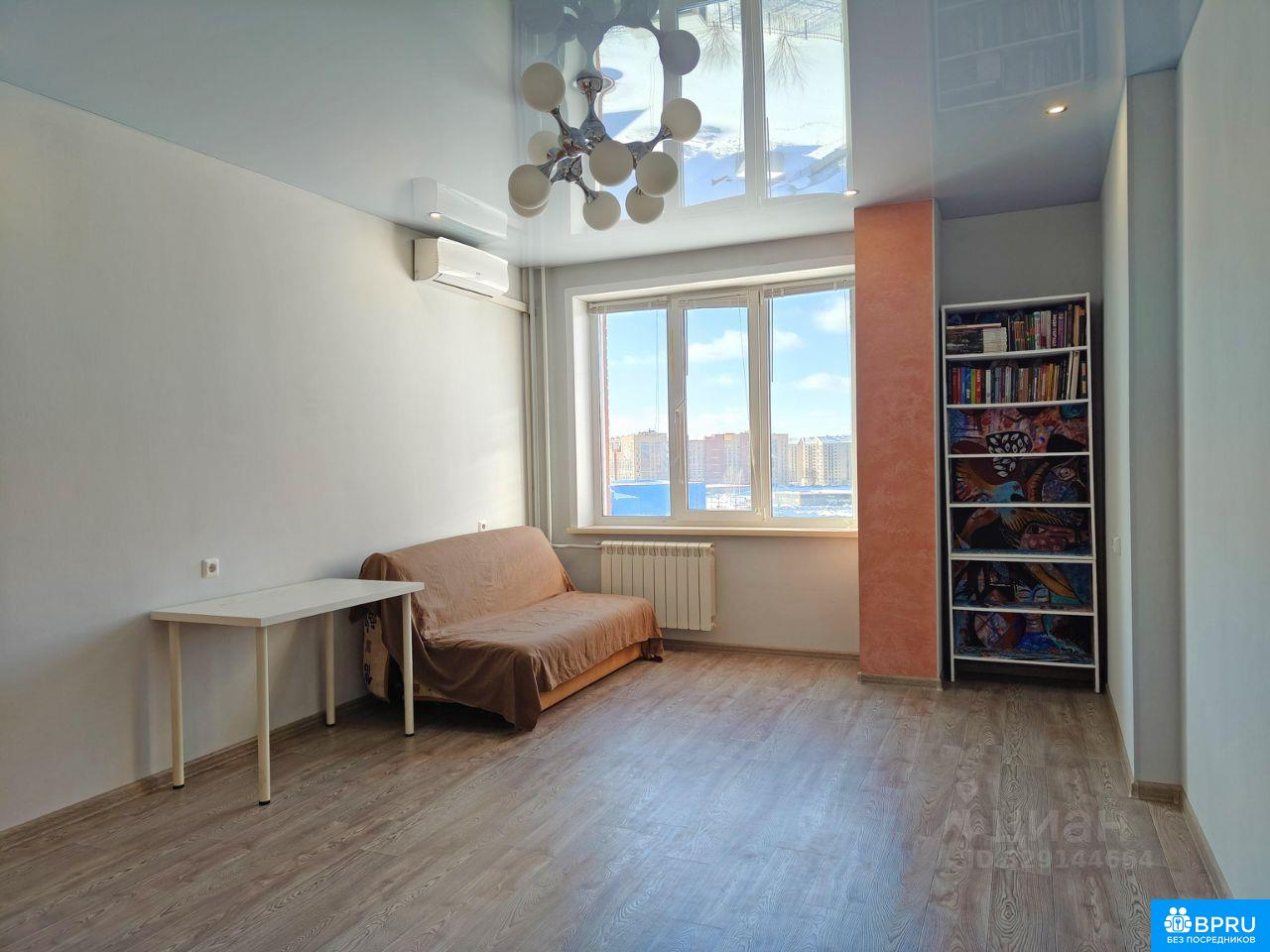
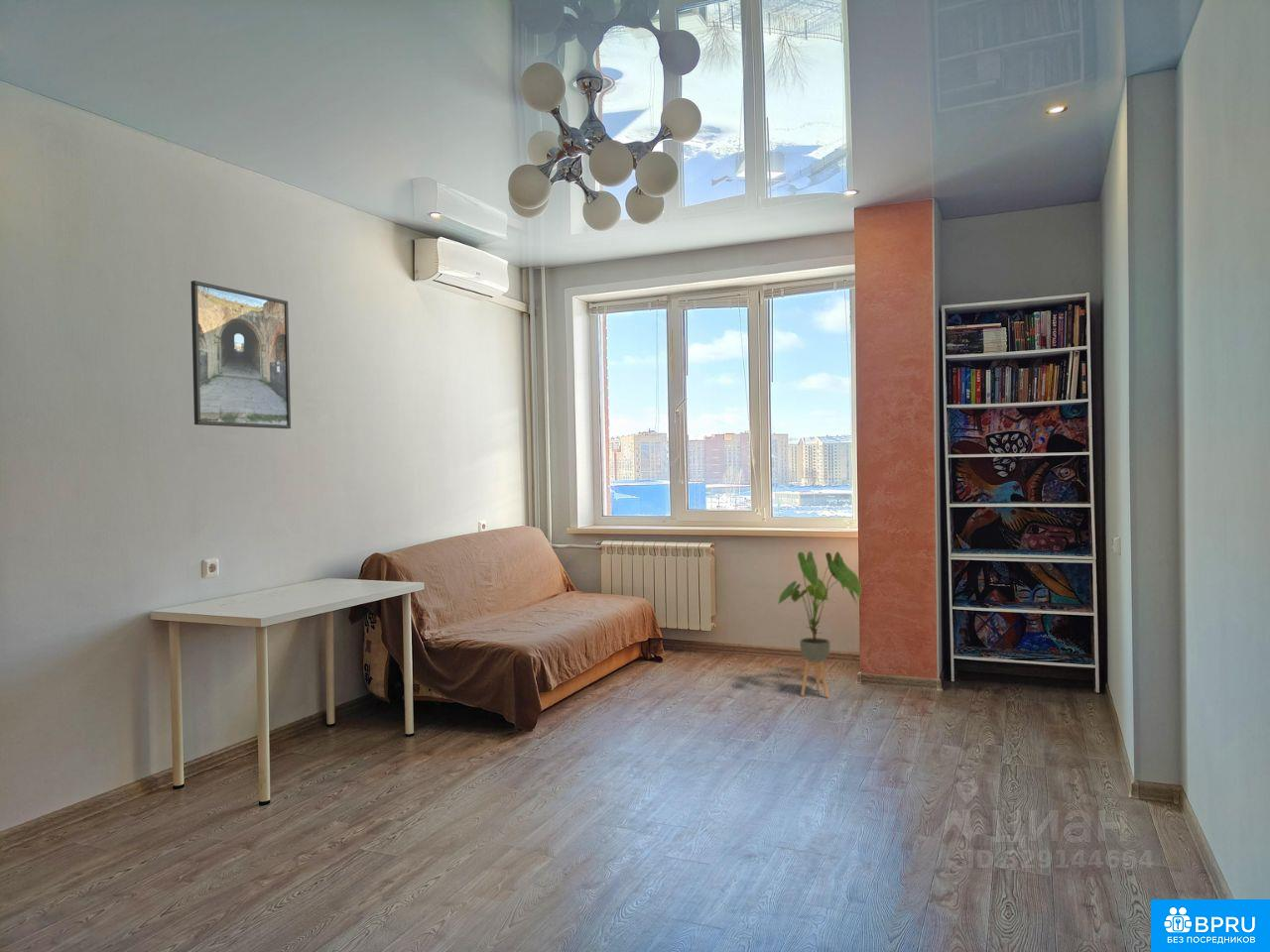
+ house plant (820, 622)
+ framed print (243, 359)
